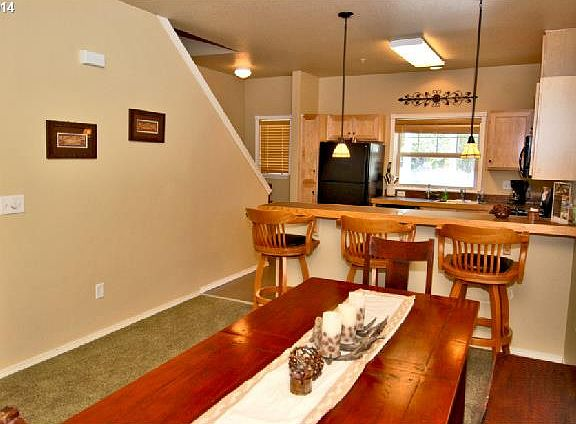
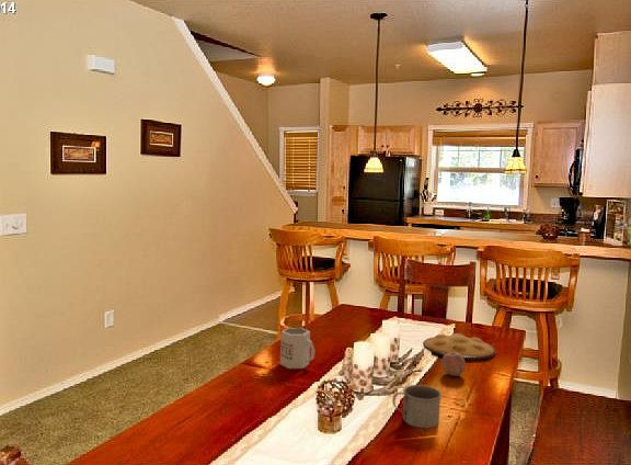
+ fruit (454, 363)
+ plate (458, 341)
+ mug (418, 406)
+ mug (296, 348)
